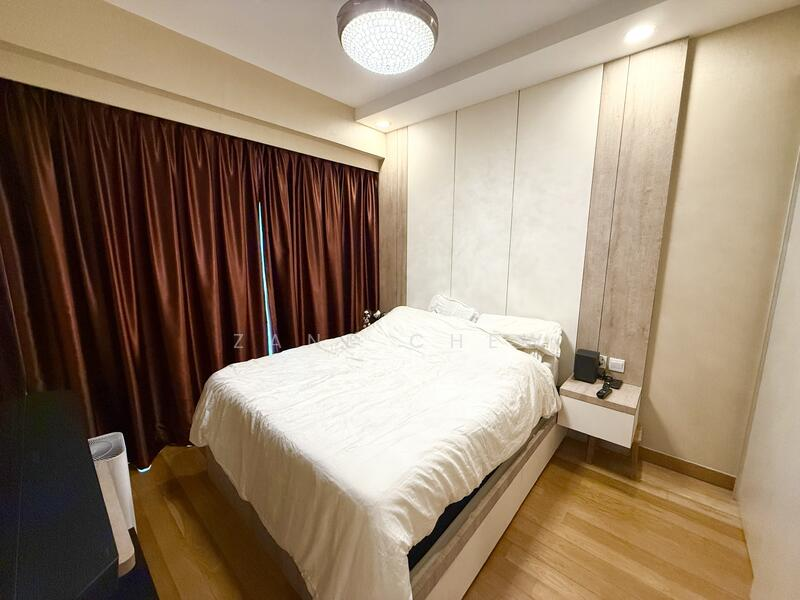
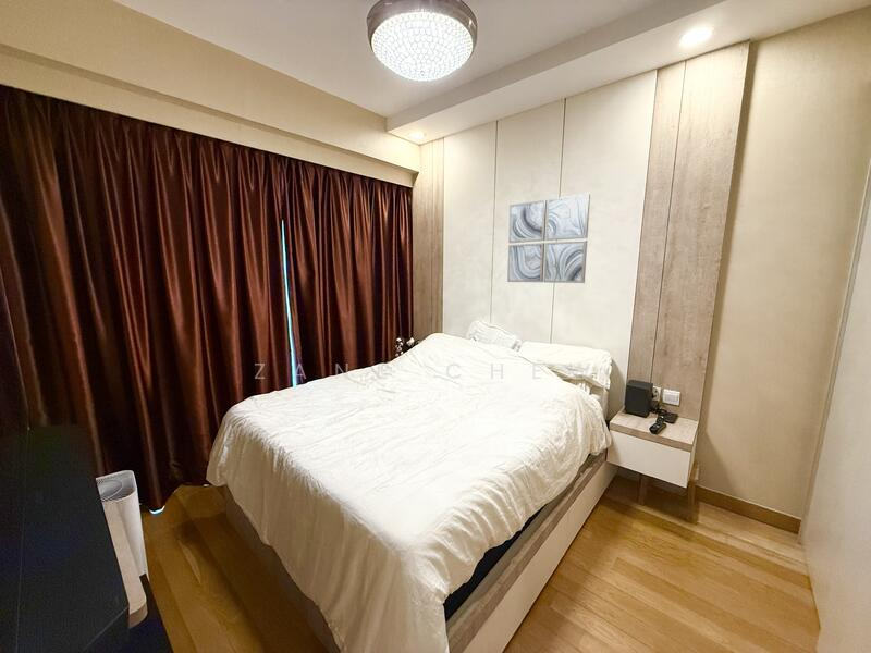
+ wall art (545, 243)
